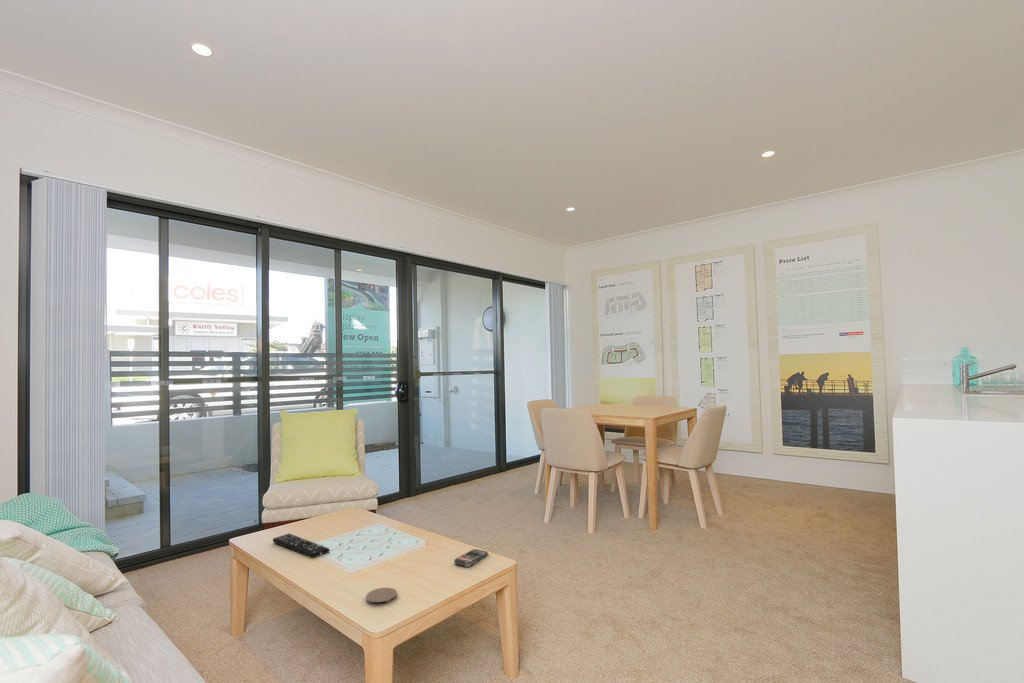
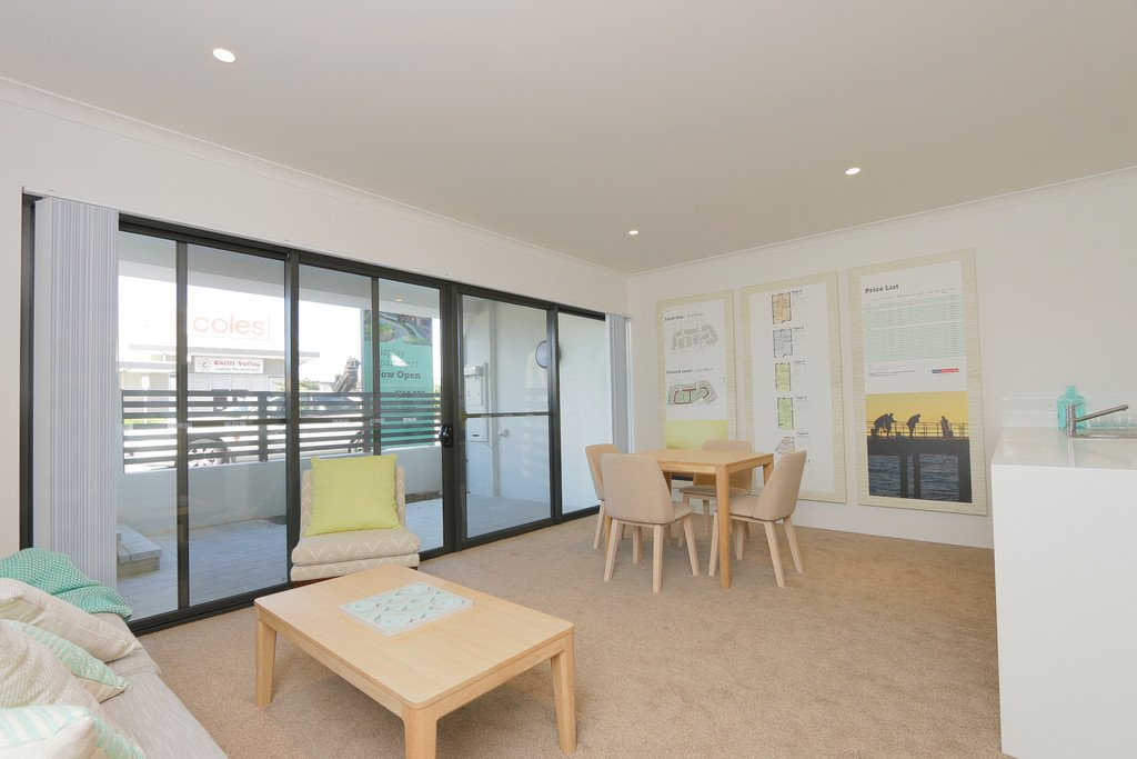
- remote control (300, 544)
- coaster (381, 596)
- smartphone (471, 557)
